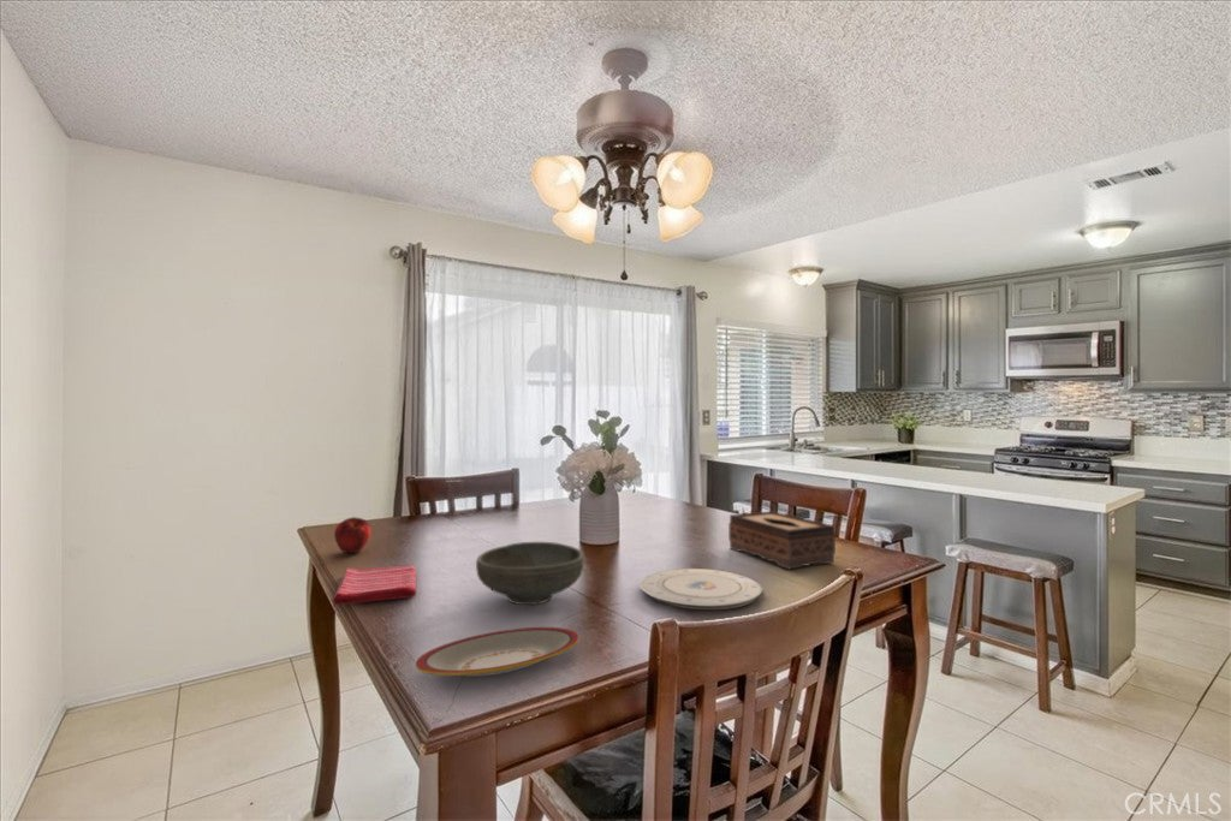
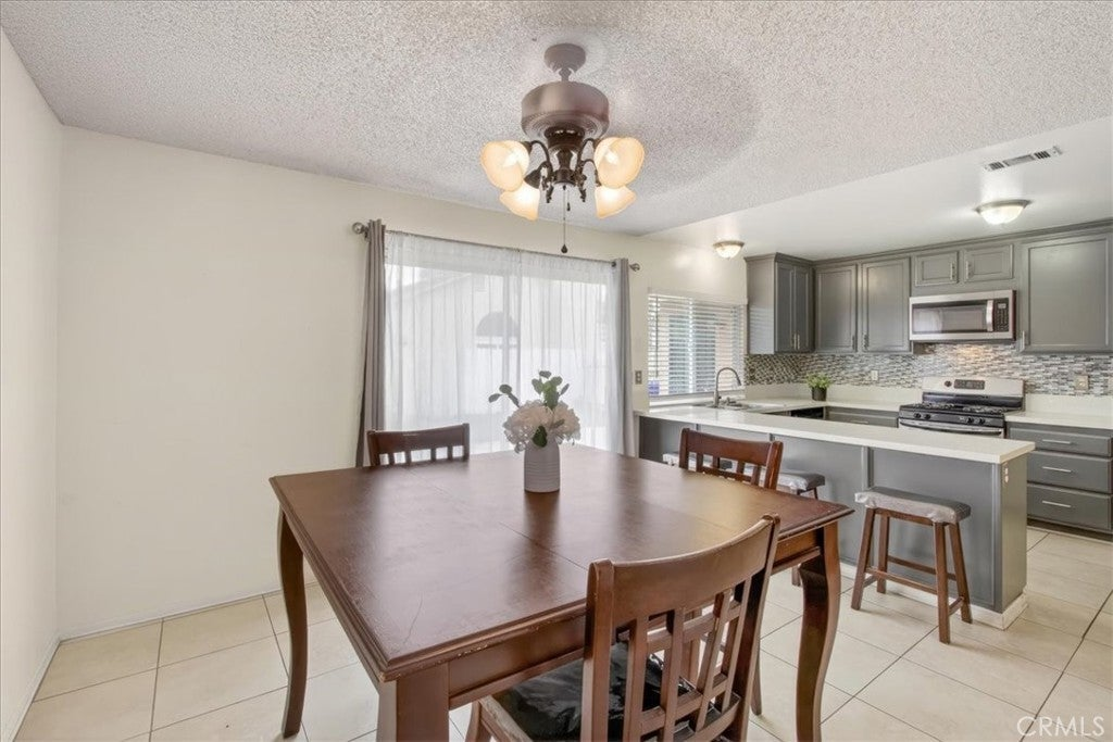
- plate (501, 654)
- tissue box (779, 537)
- plate (700, 588)
- dish towel (377, 581)
- apple (352, 535)
- bowl (530, 575)
